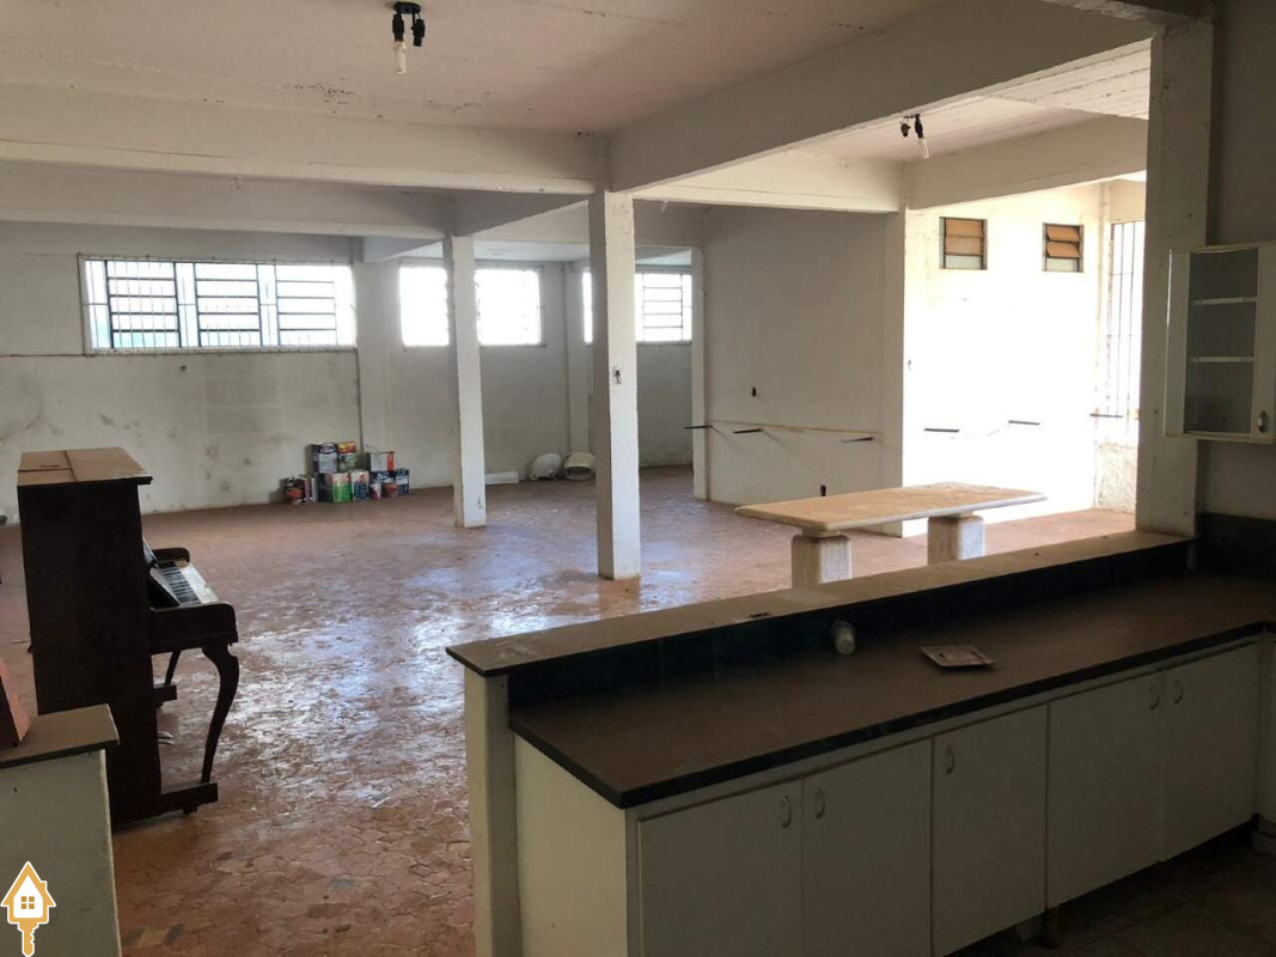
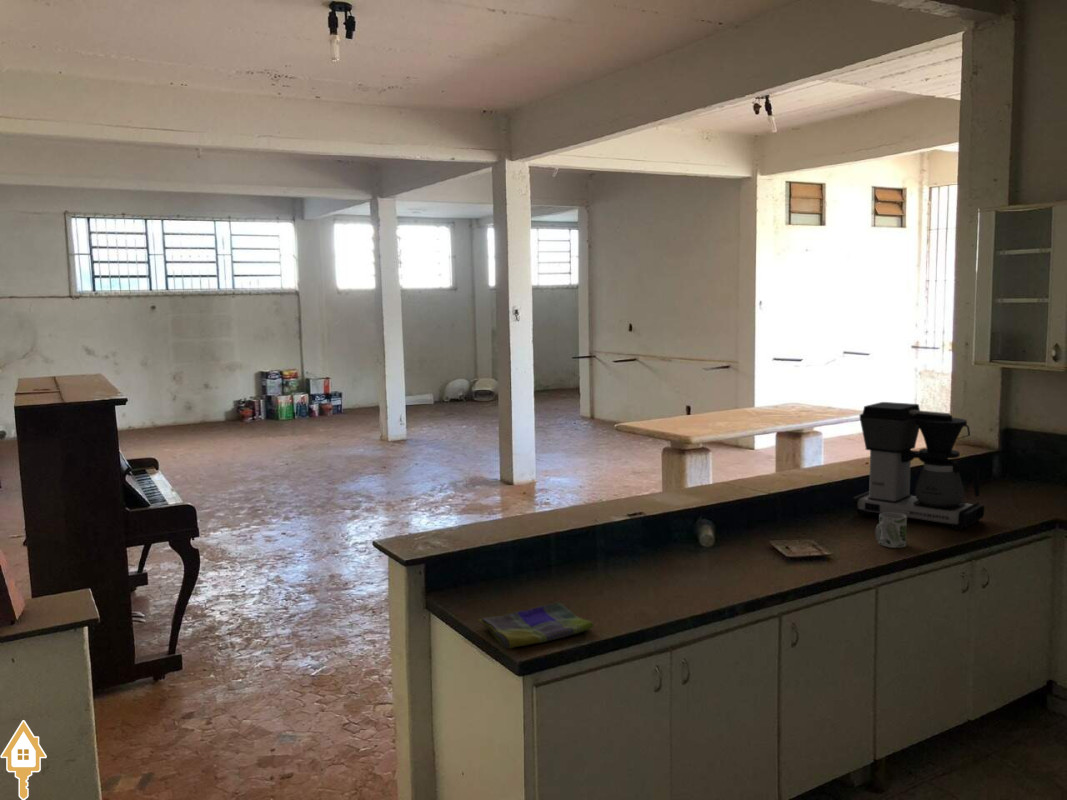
+ coffee maker (920, 460)
+ dish towel (535, 624)
+ mug (888, 530)
